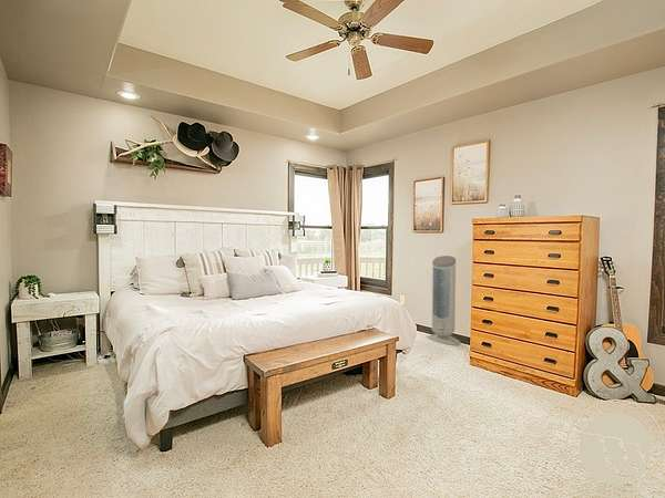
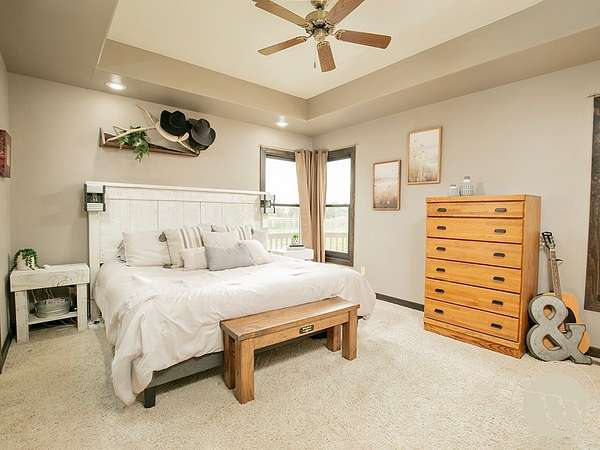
- air purifier (443, 298)
